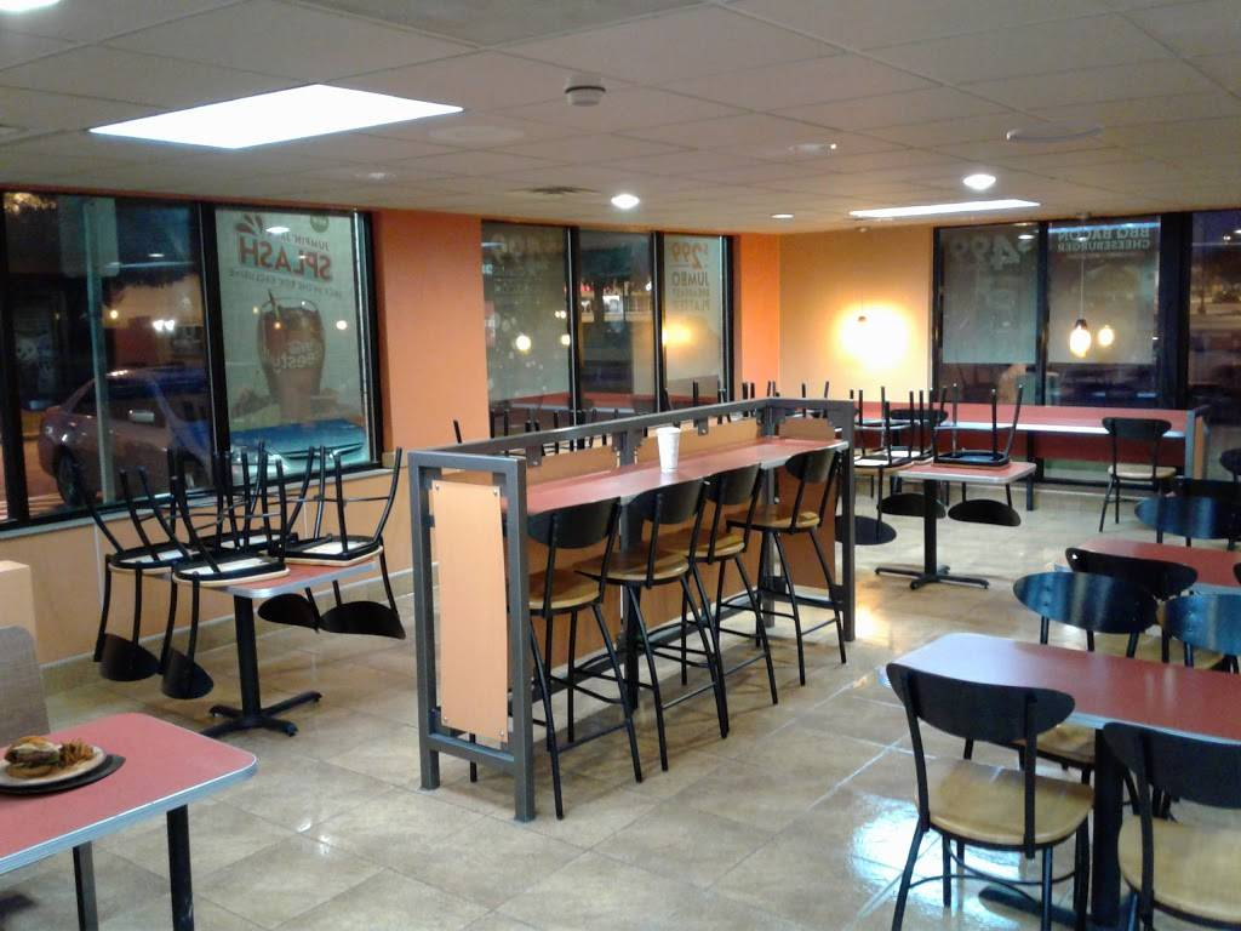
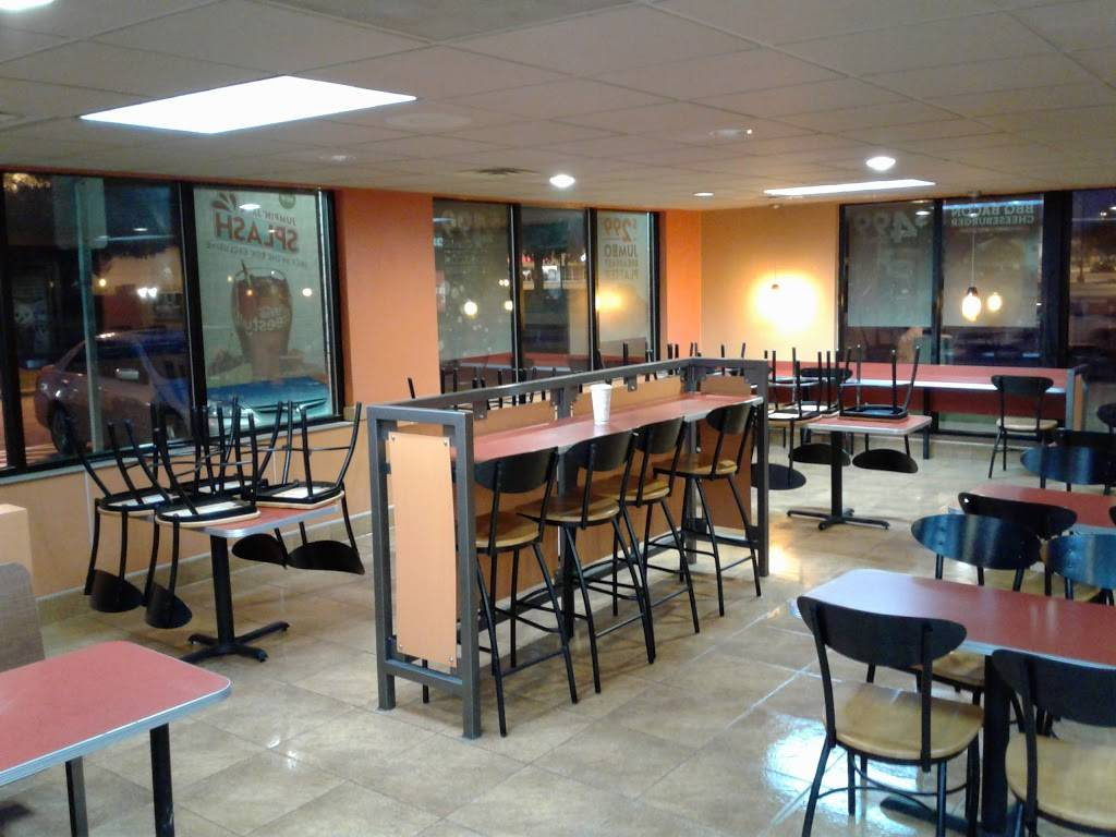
- plate (56, 750)
- ceiling vent (1054, 132)
- smoke detector (584, 90)
